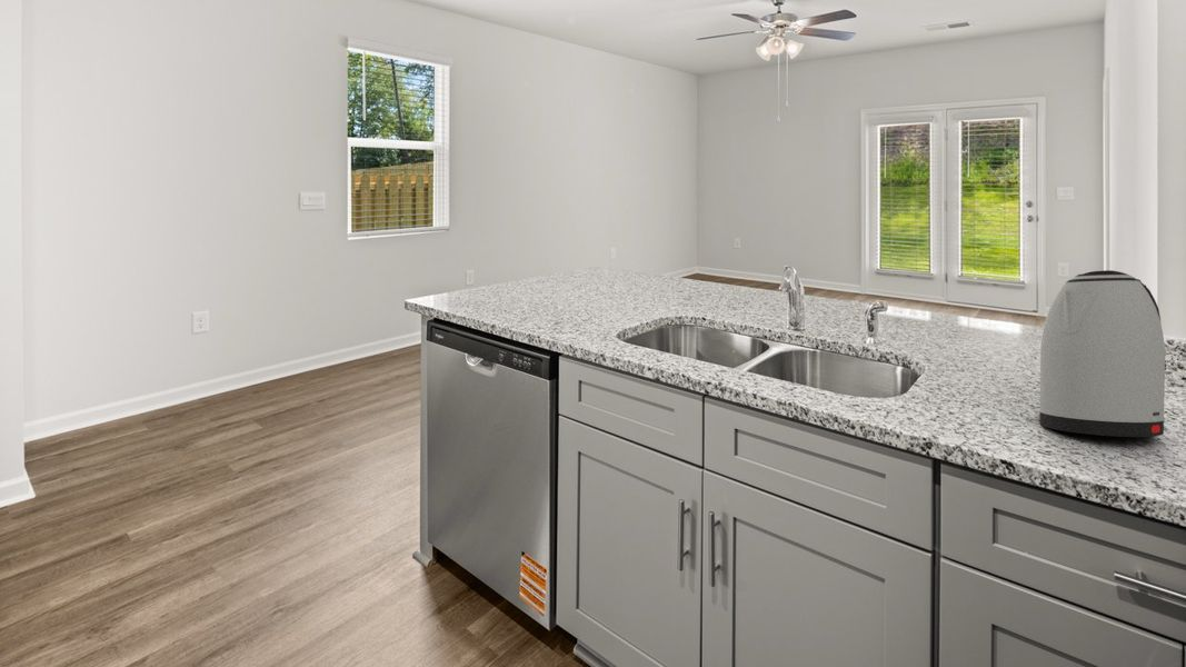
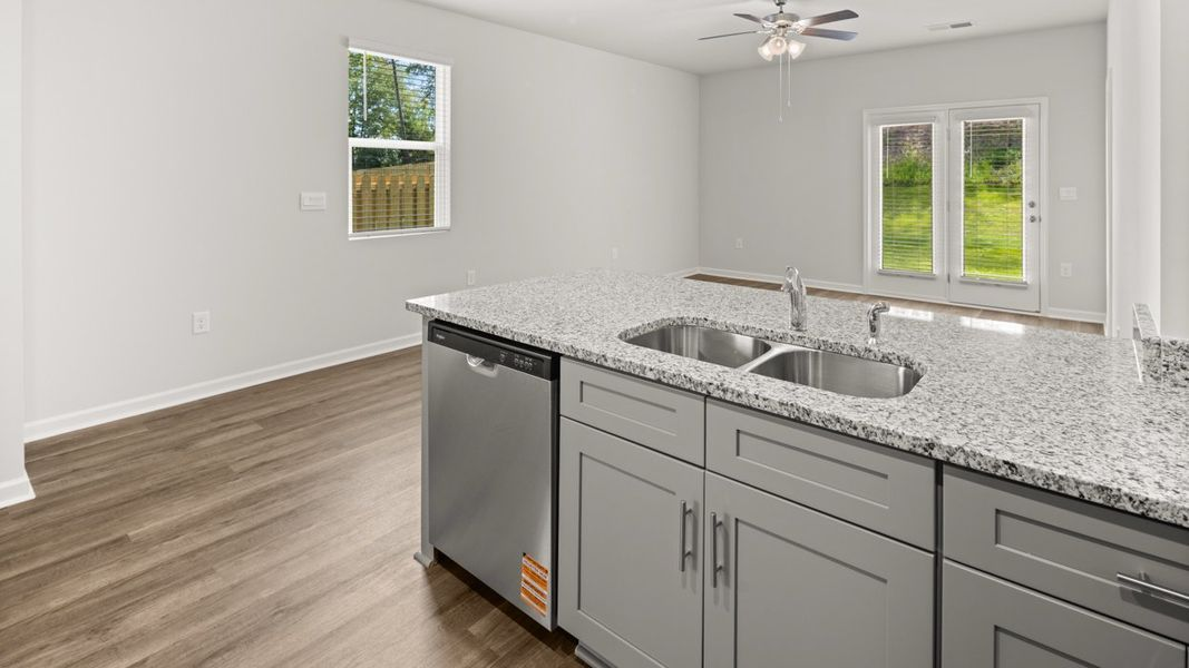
- kettle (1112, 349)
